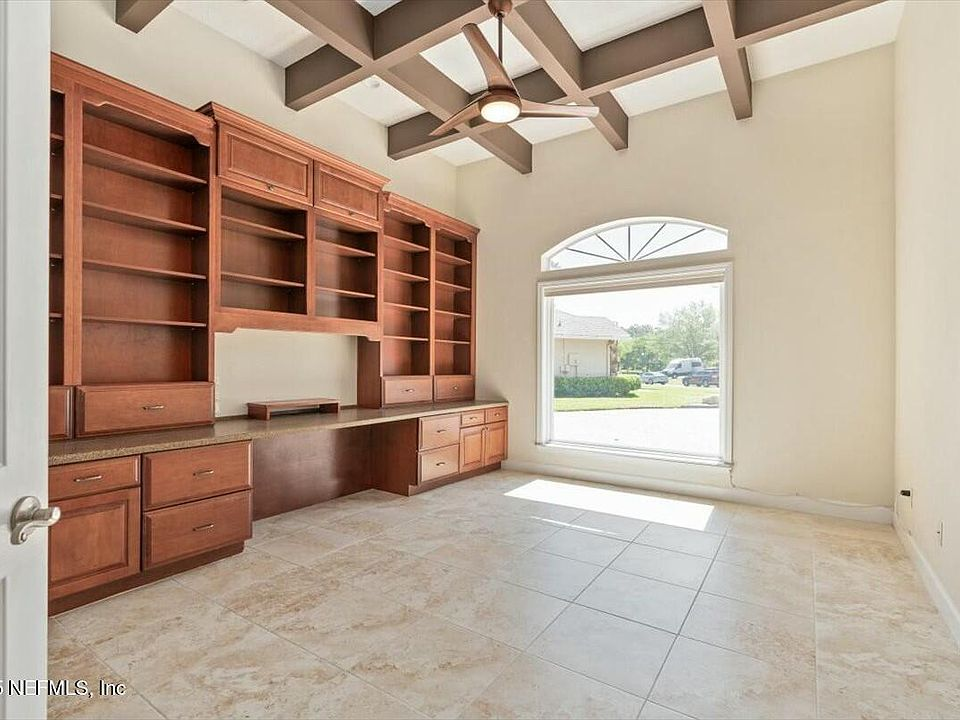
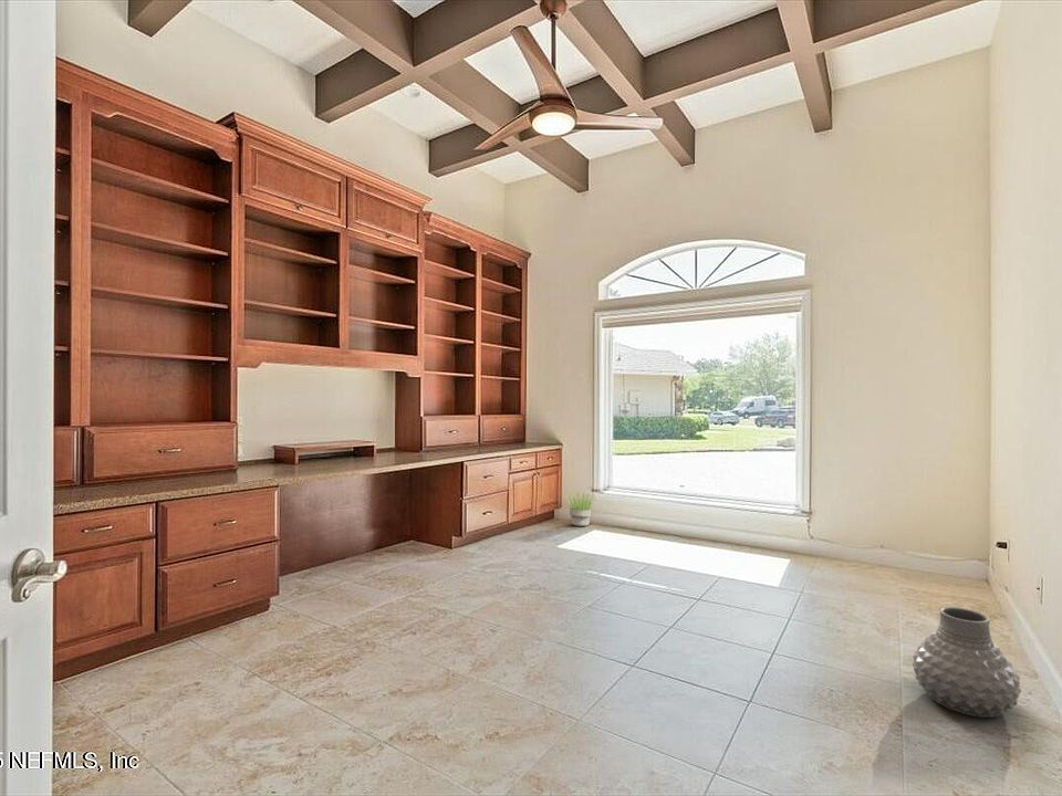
+ vase (964, 657)
+ potted plant (580, 509)
